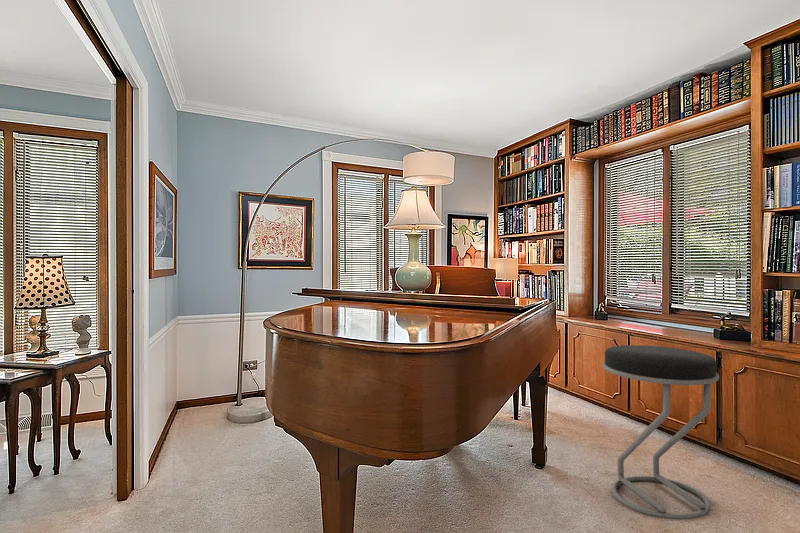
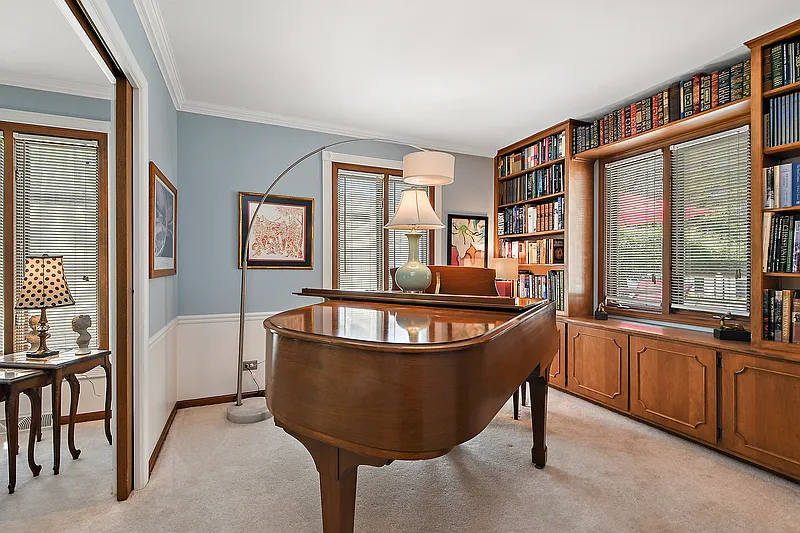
- stool (657, 425)
